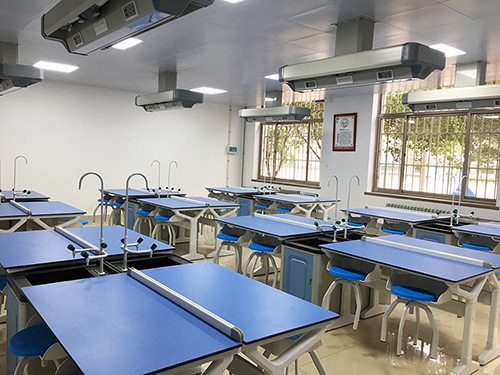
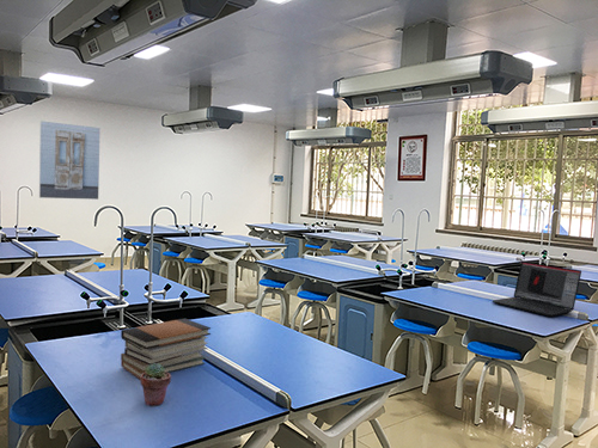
+ laptop (535, 287)
+ book stack (166, 346)
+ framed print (69, 161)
+ potted succulent (154, 382)
